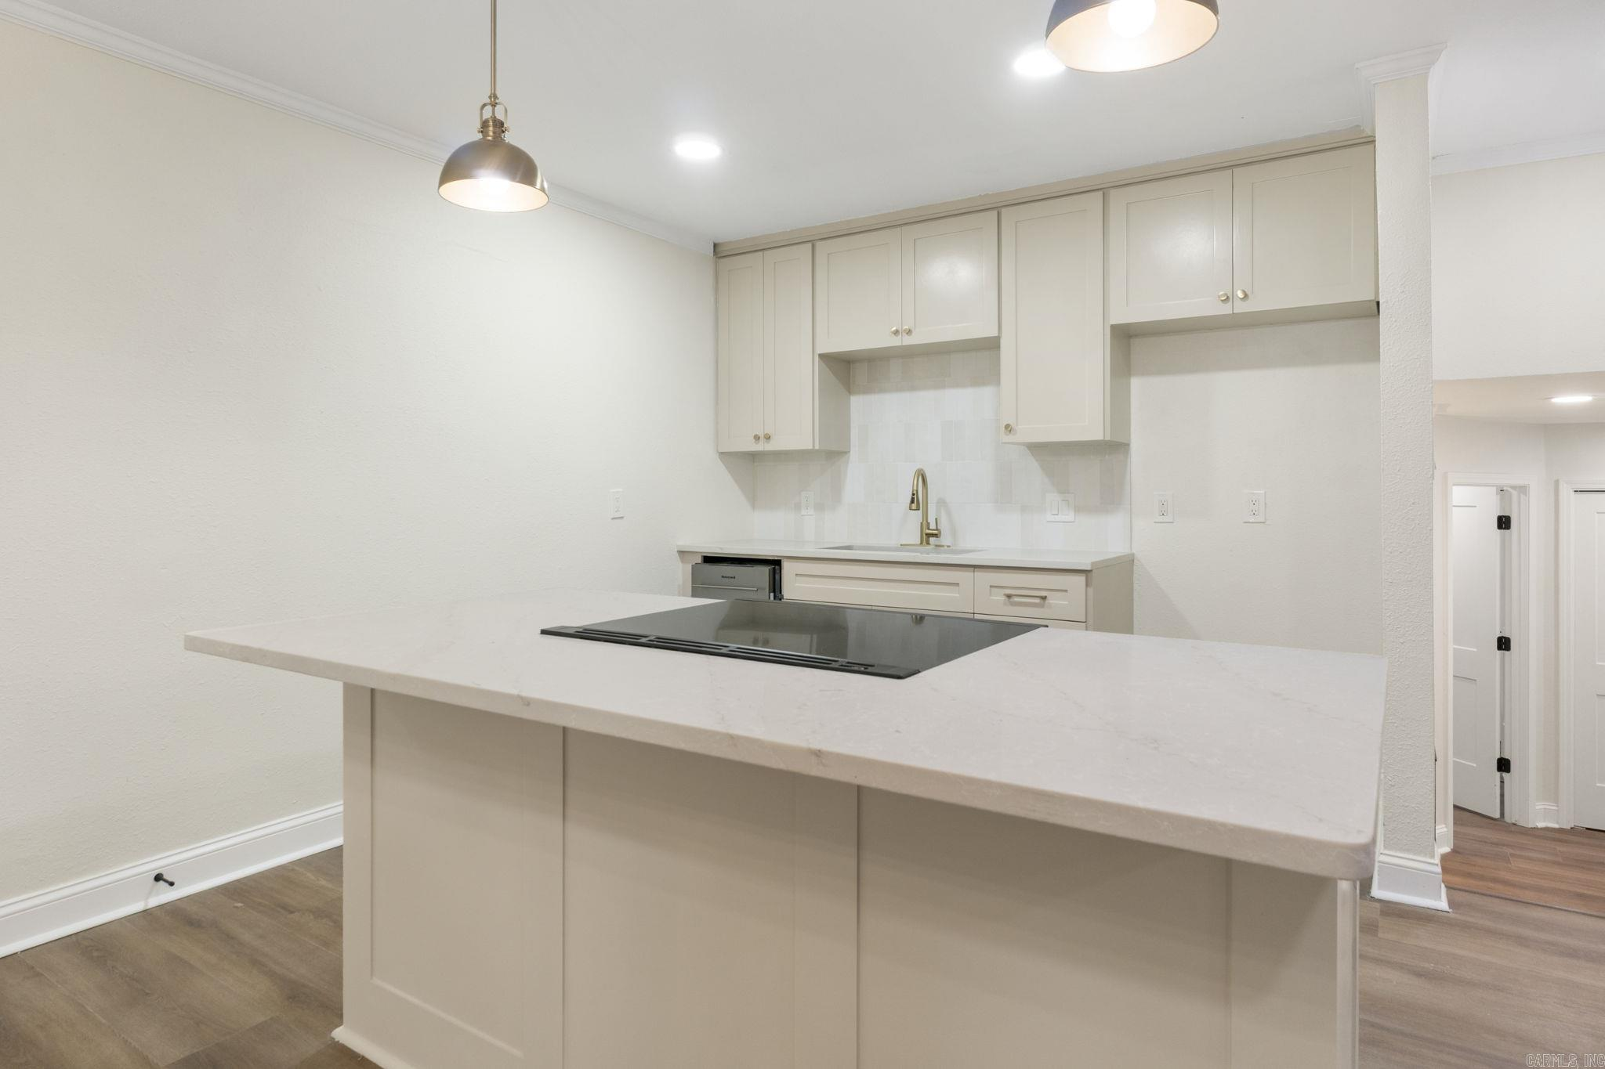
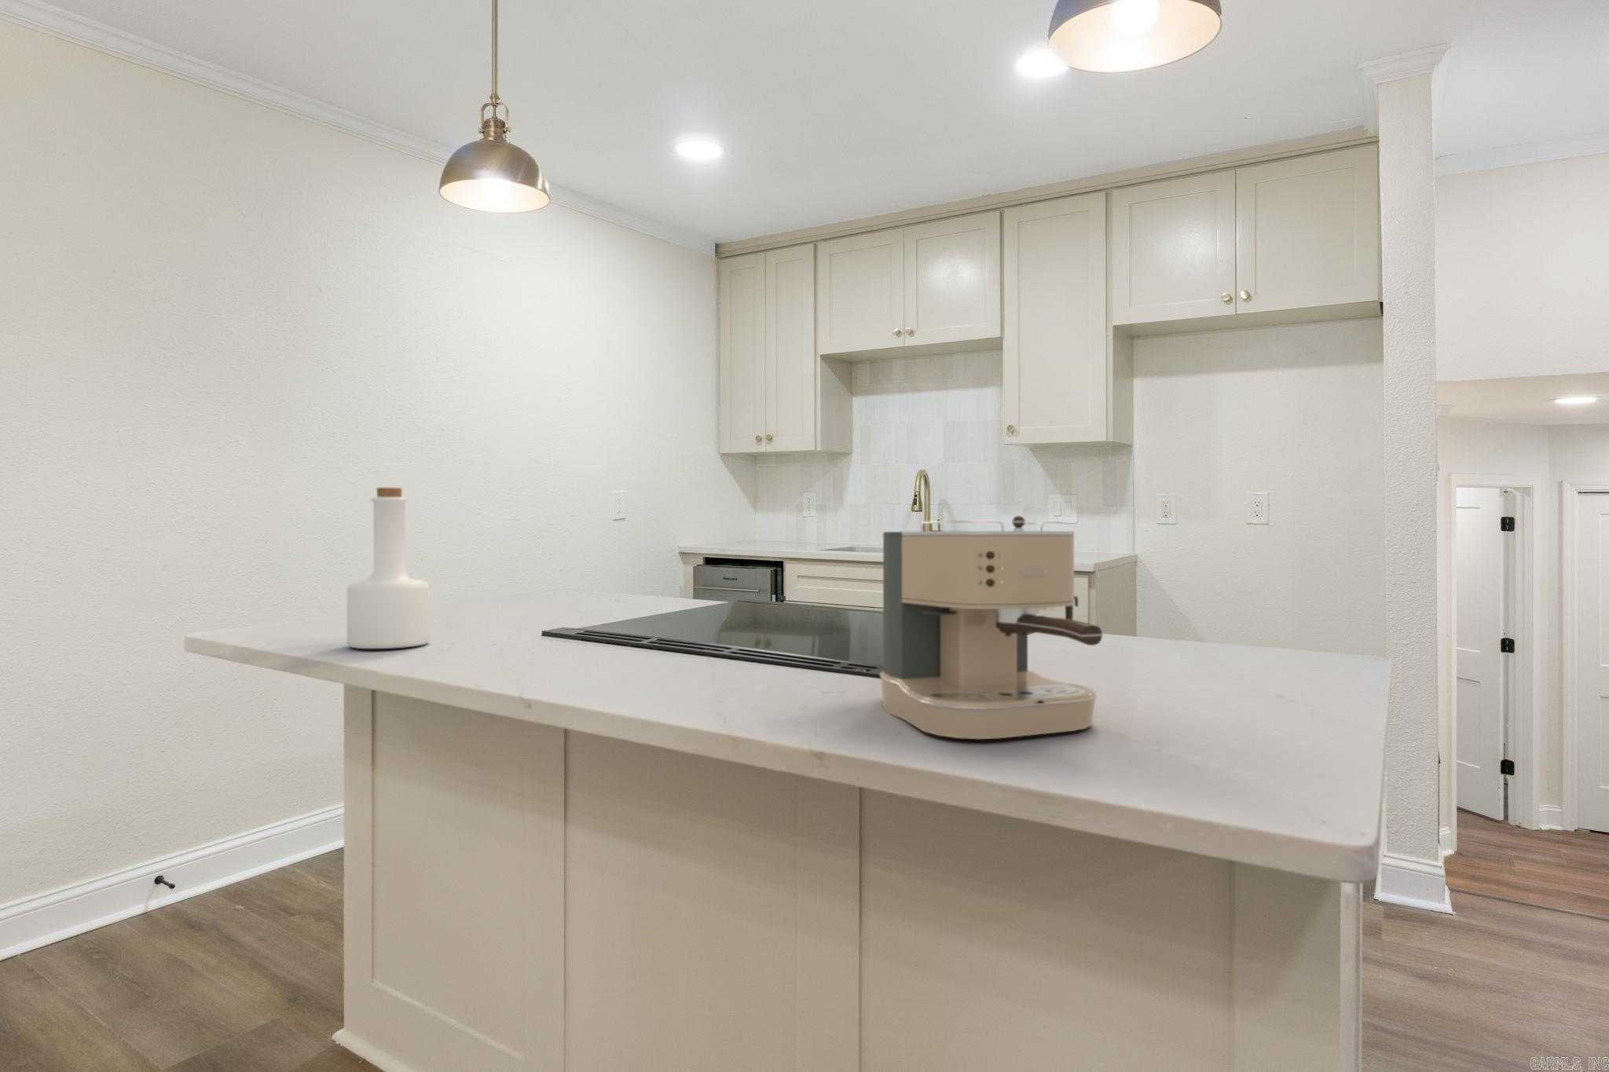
+ coffee maker (993, 619)
+ bottle (389, 566)
